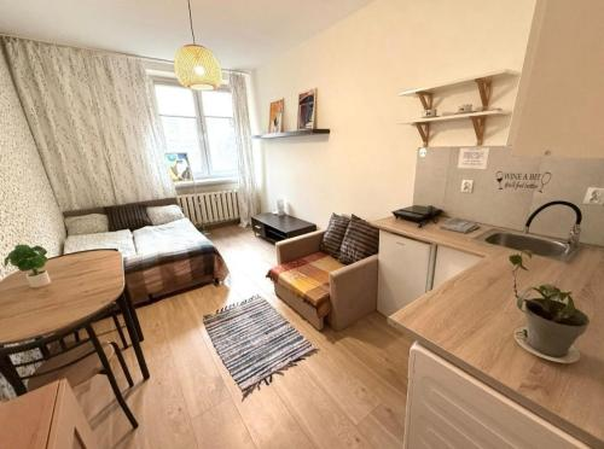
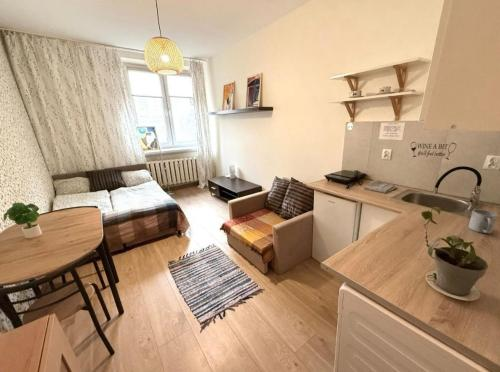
+ mug (484, 222)
